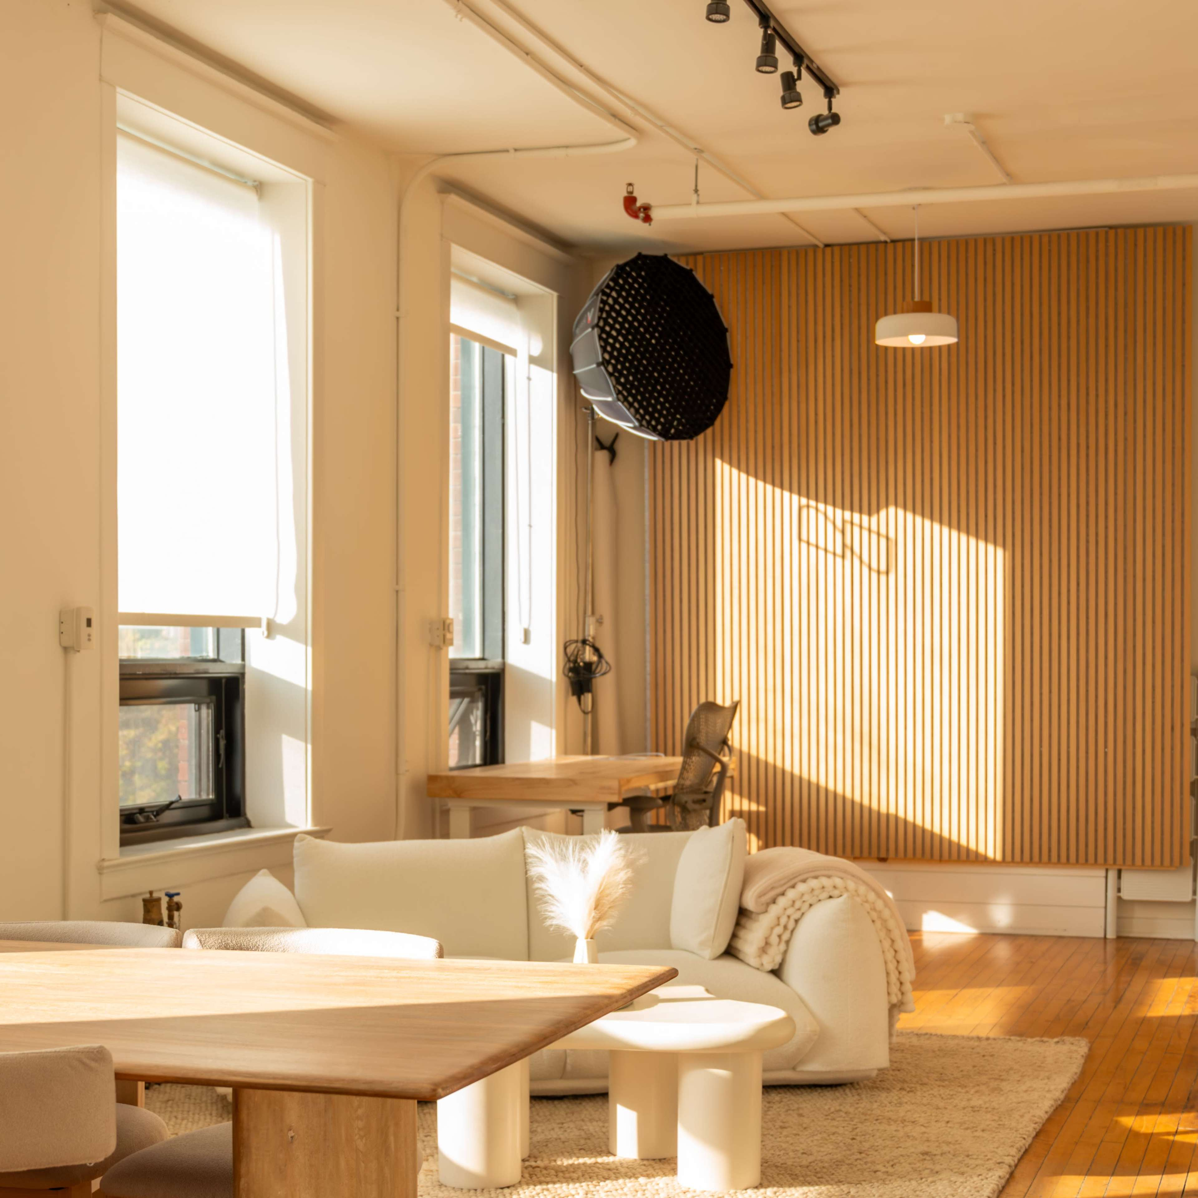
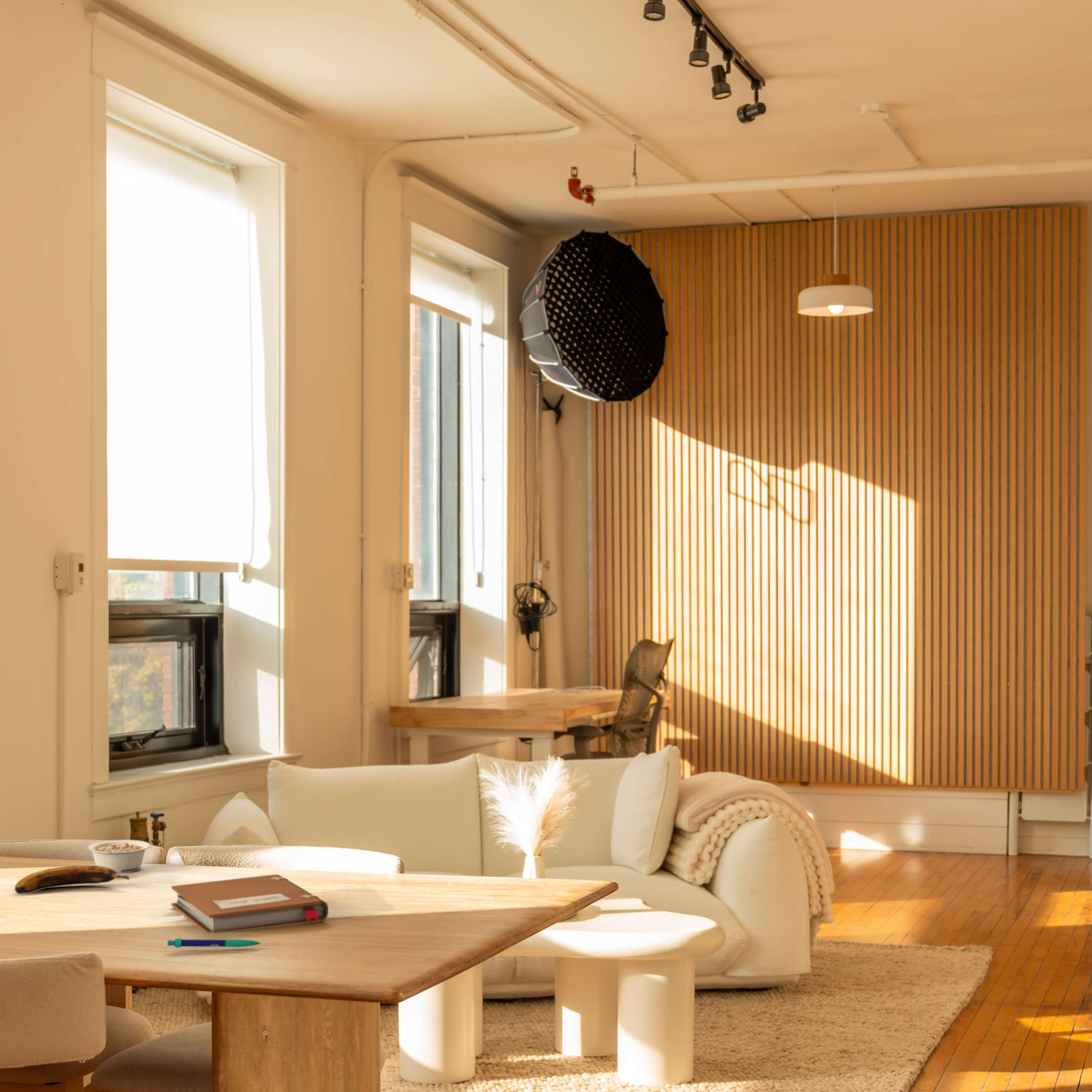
+ banana (68, 880)
+ legume (120, 855)
+ notebook (250, 904)
+ pen (215, 942)
